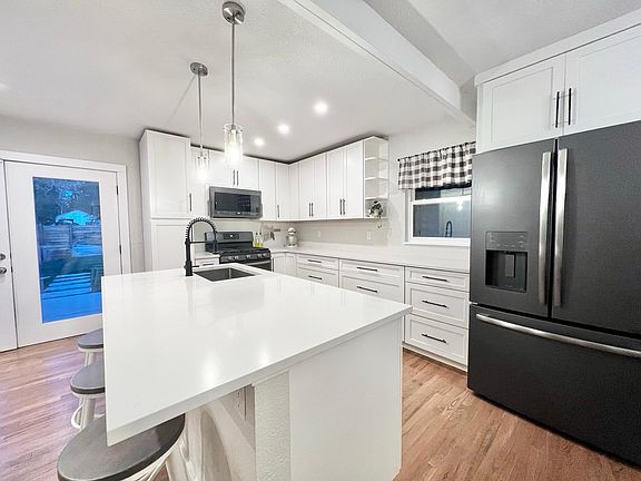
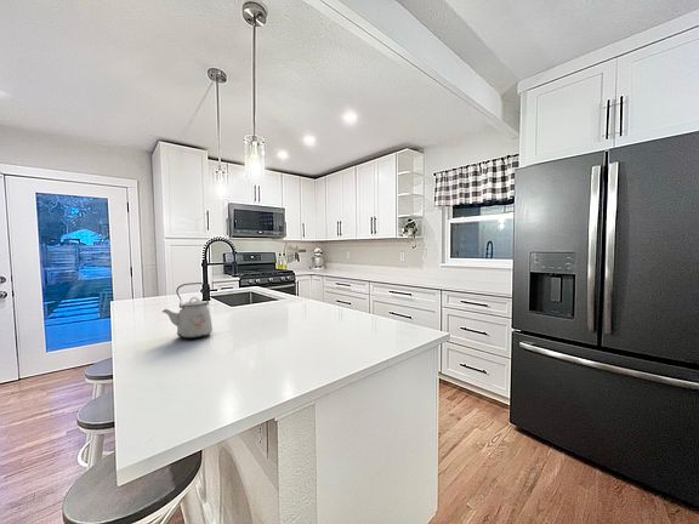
+ kettle (187, 309)
